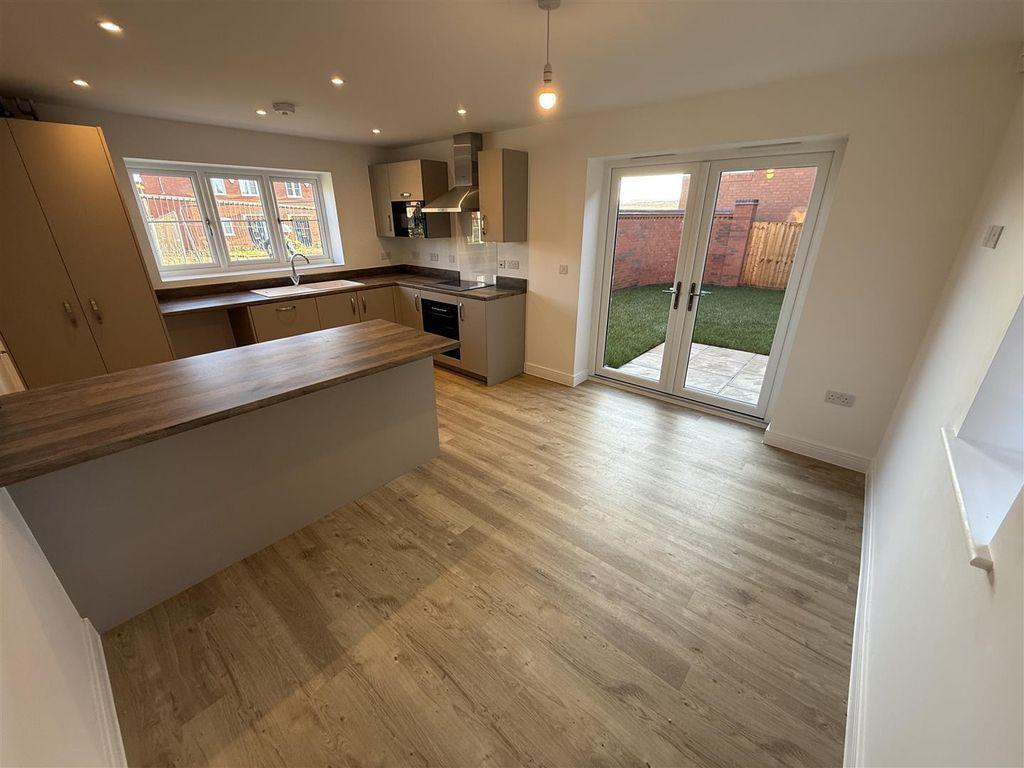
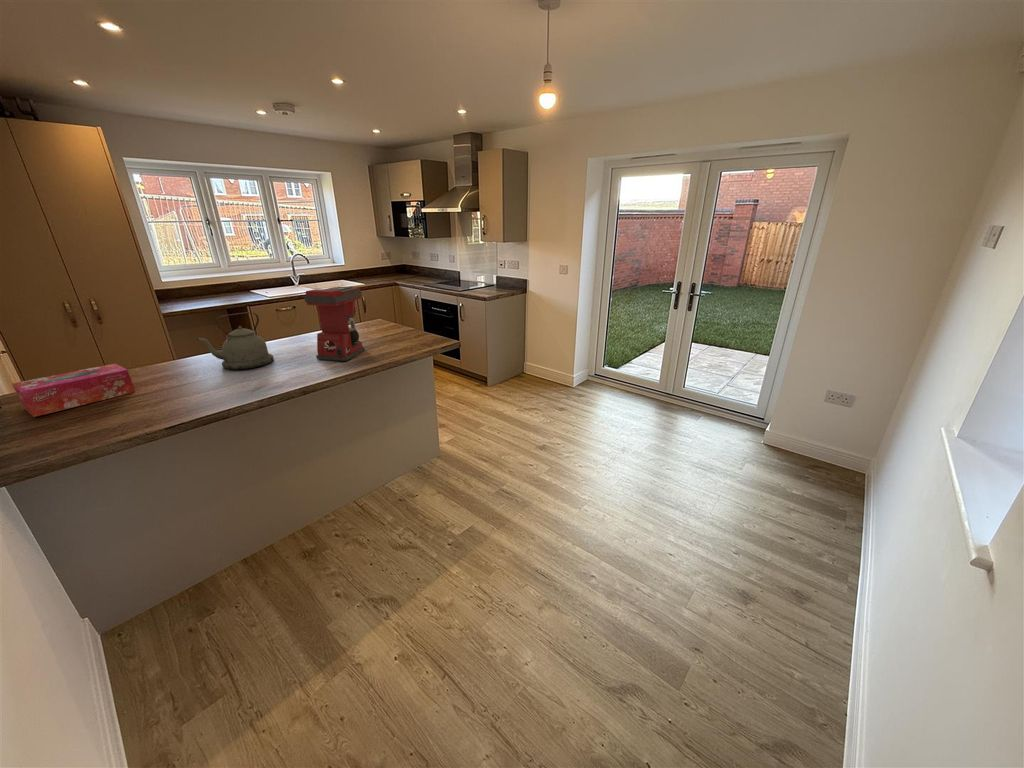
+ kettle (240, 339)
+ coffee maker (339, 321)
+ tissue box (77, 387)
